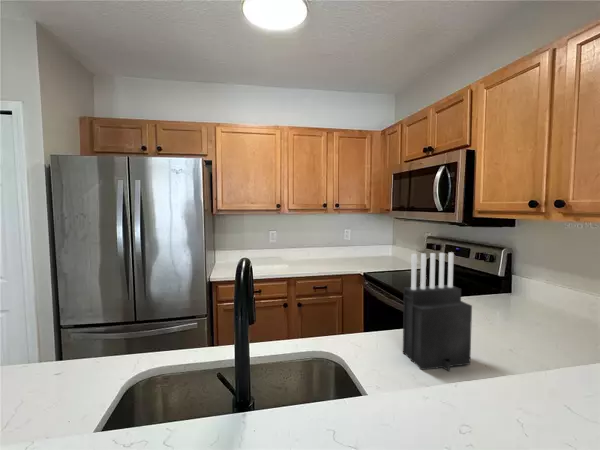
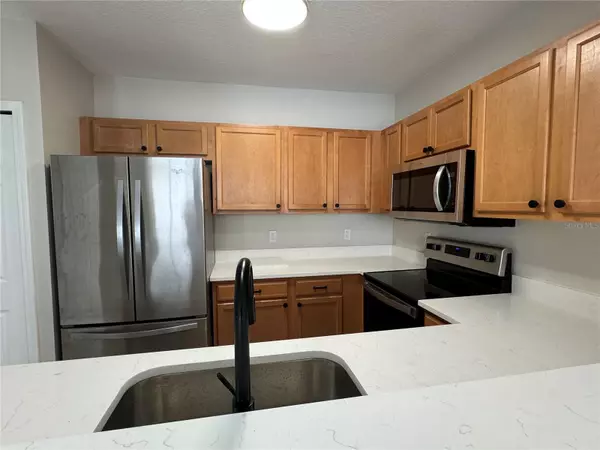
- knife block (438, 308)
